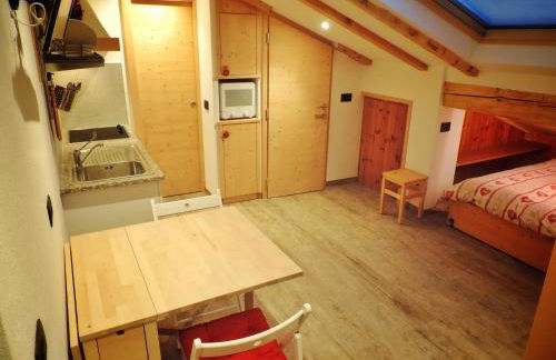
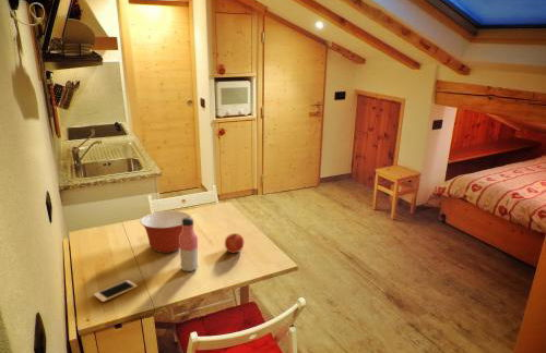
+ cell phone (116, 290)
+ water bottle (188, 243)
+ mixing bowl (166, 233)
+ fruit (234, 242)
